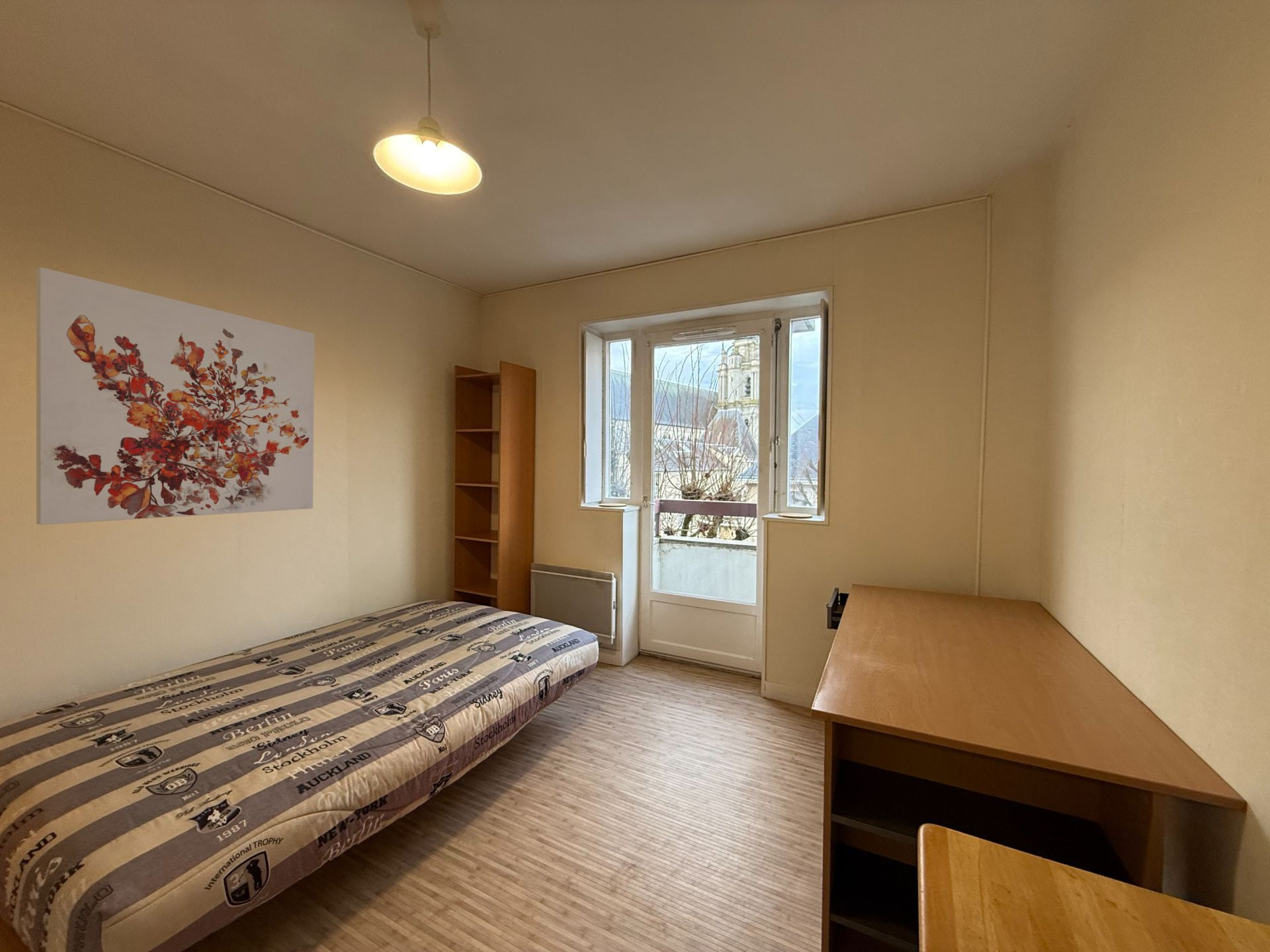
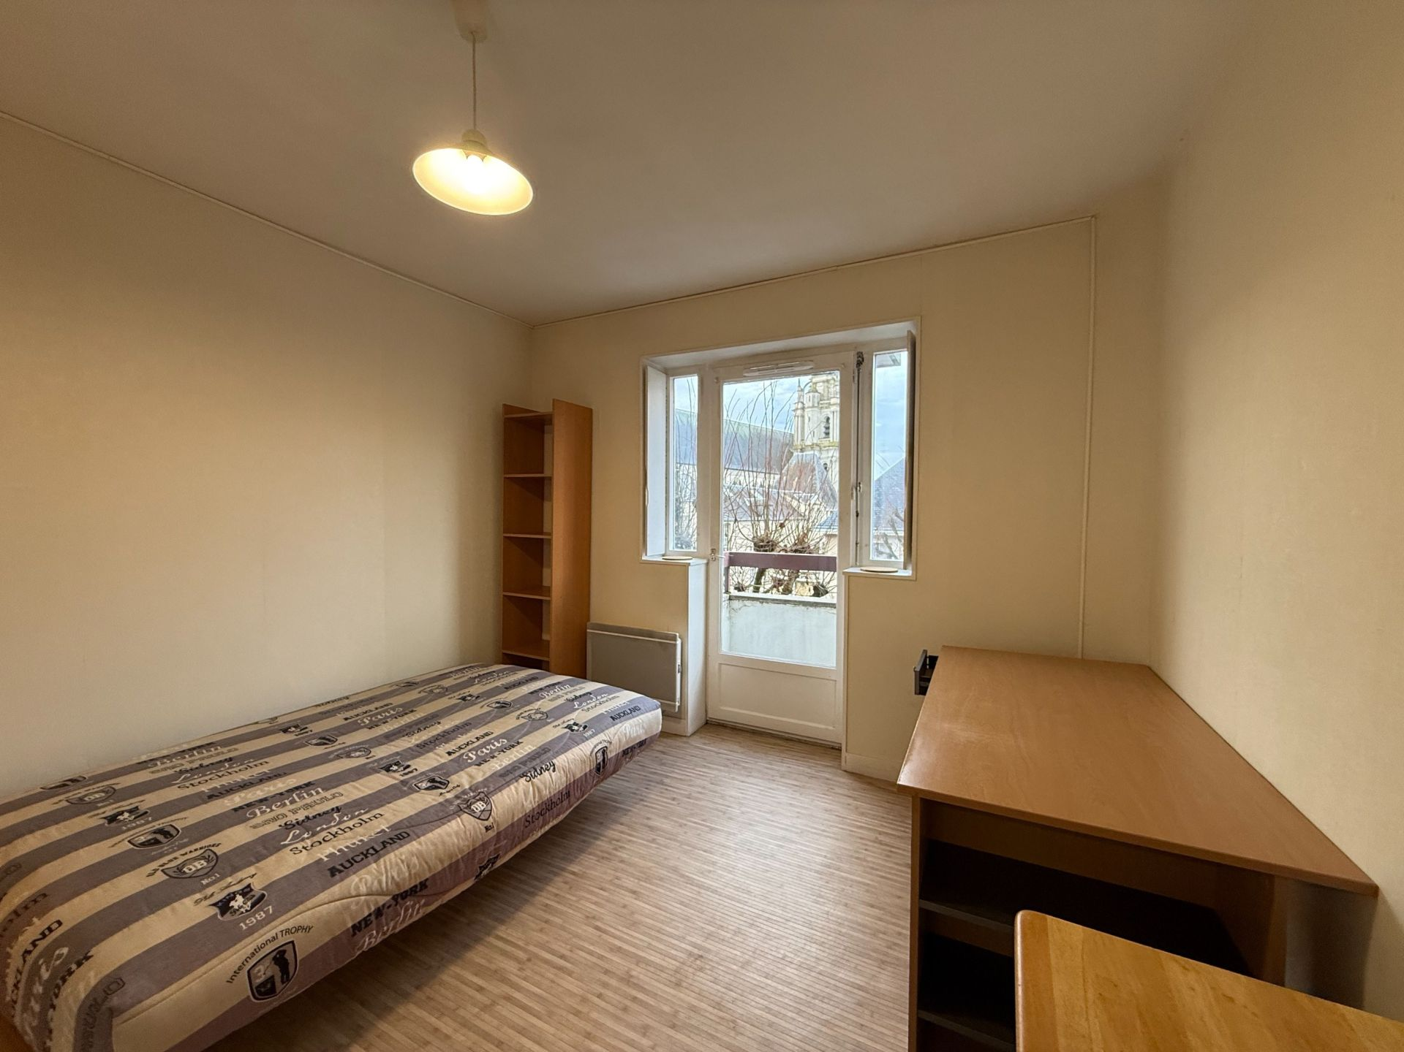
- wall art (200, 411)
